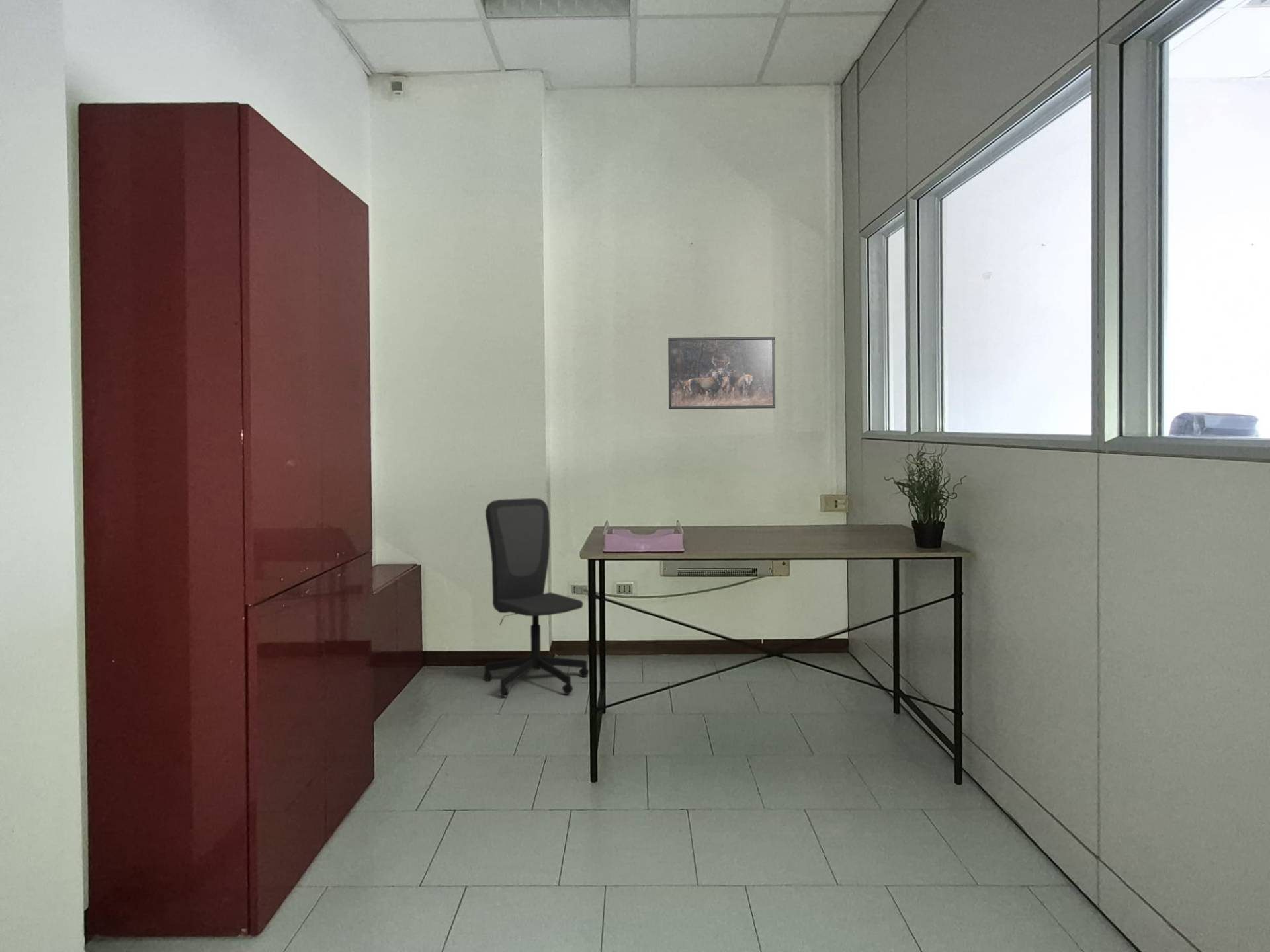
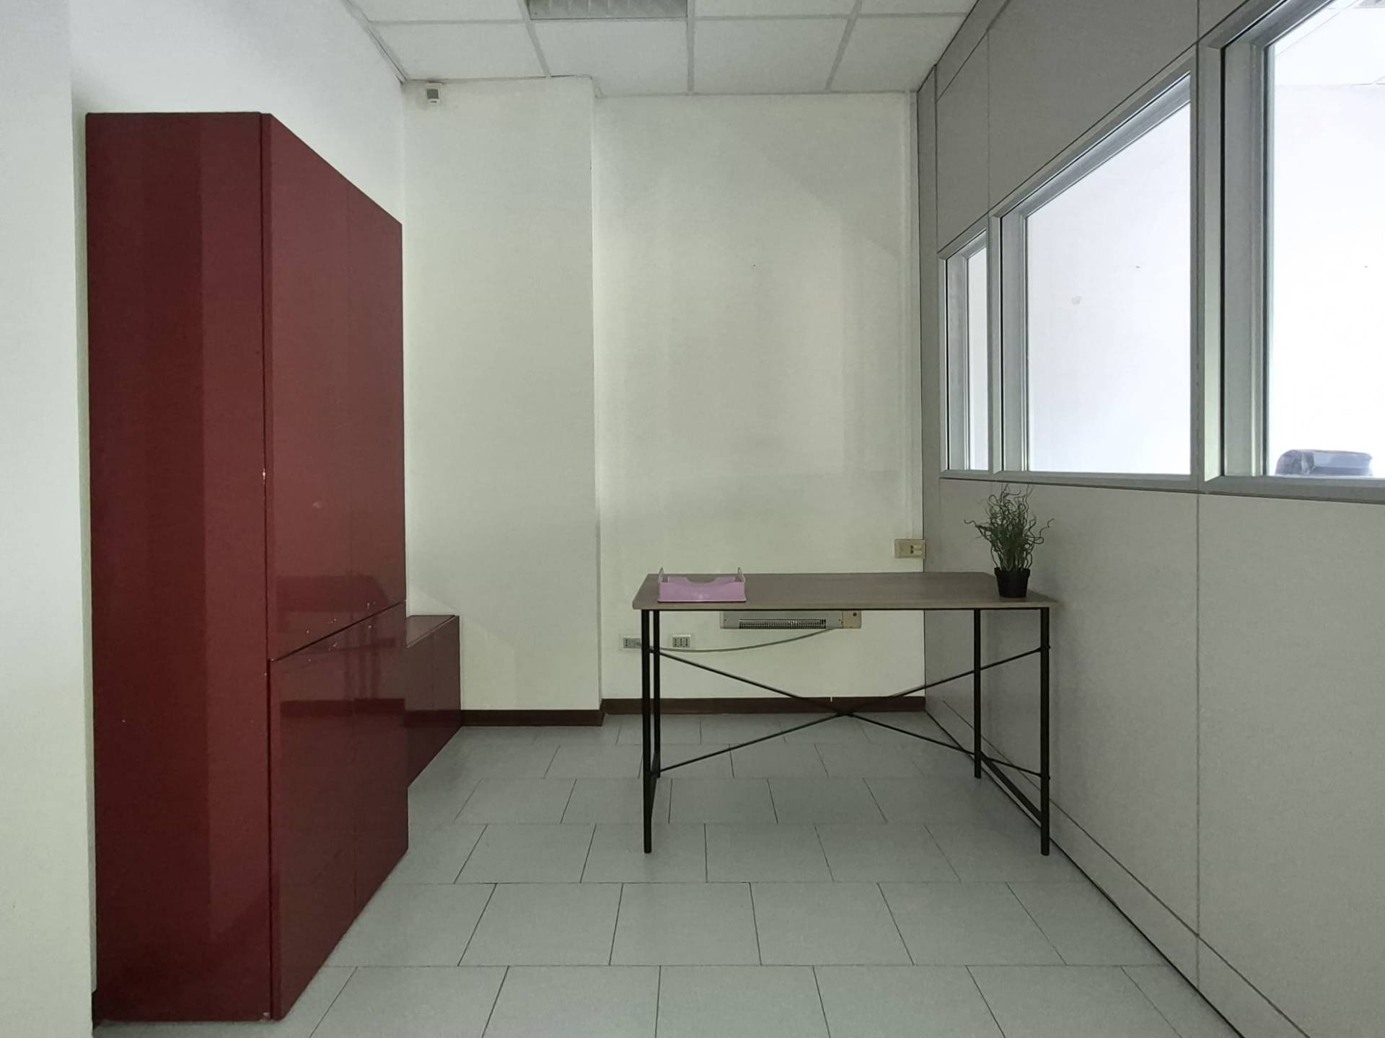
- office chair (533, 591)
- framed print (722, 373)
